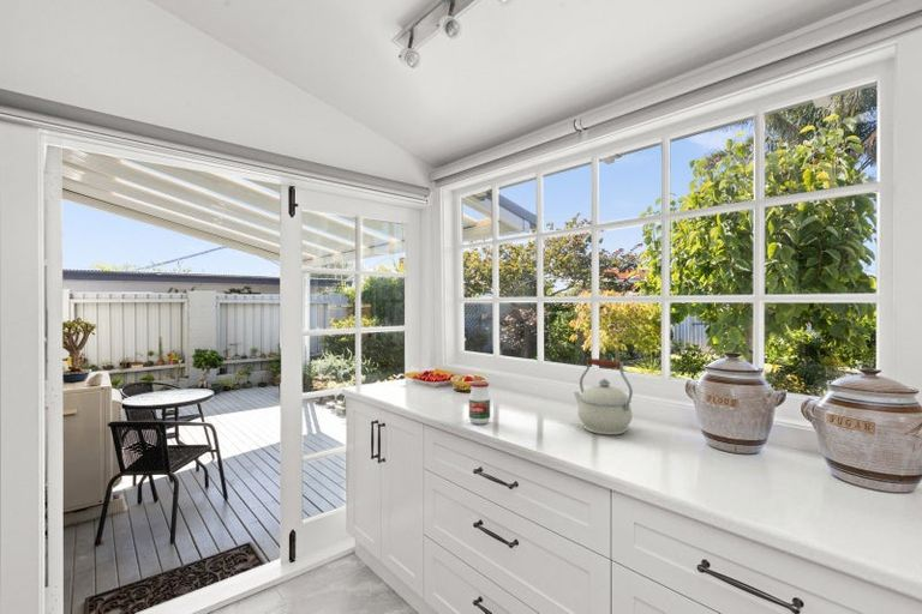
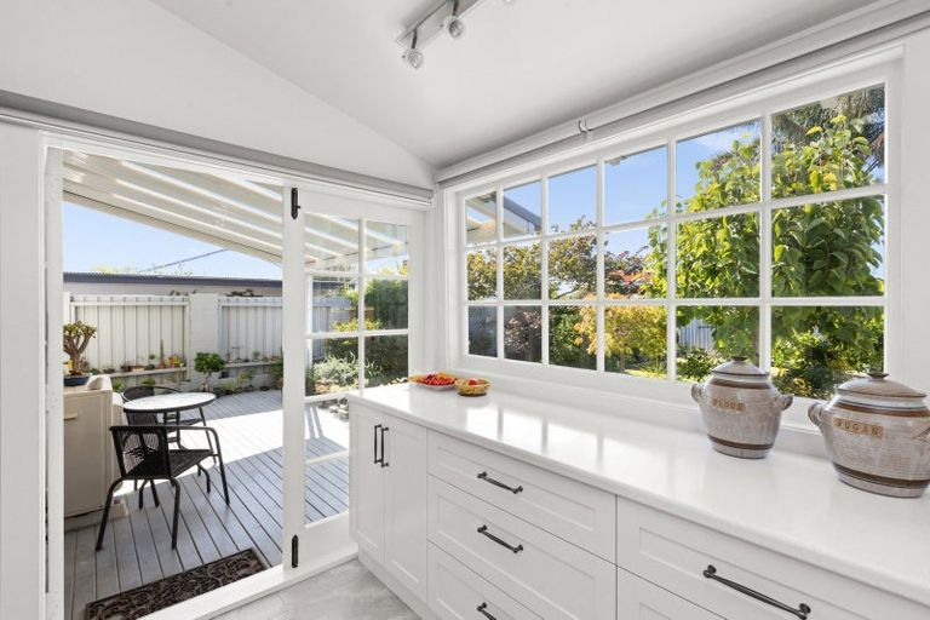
- kettle (600, 393)
- jar (479, 402)
